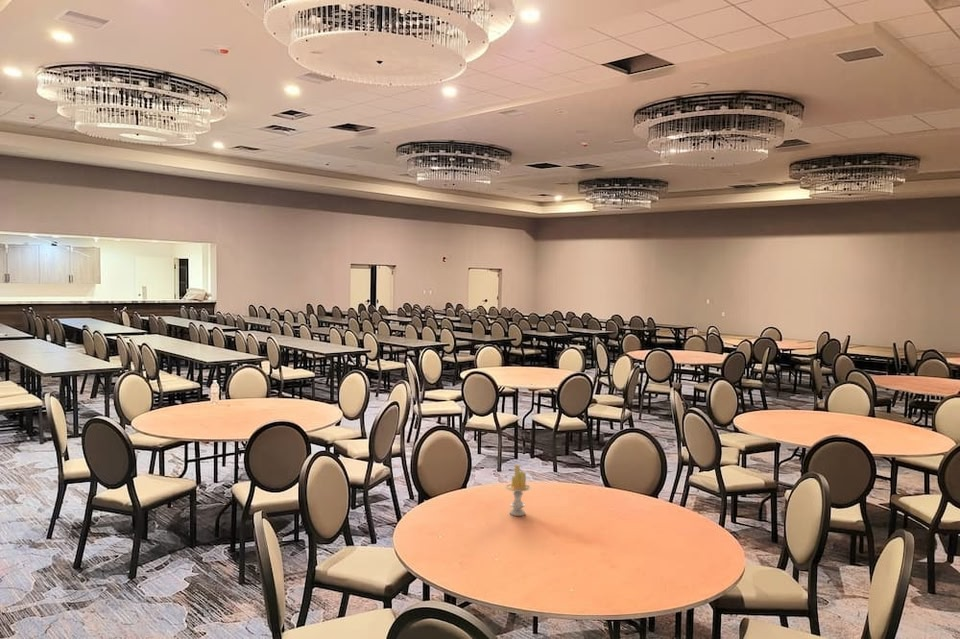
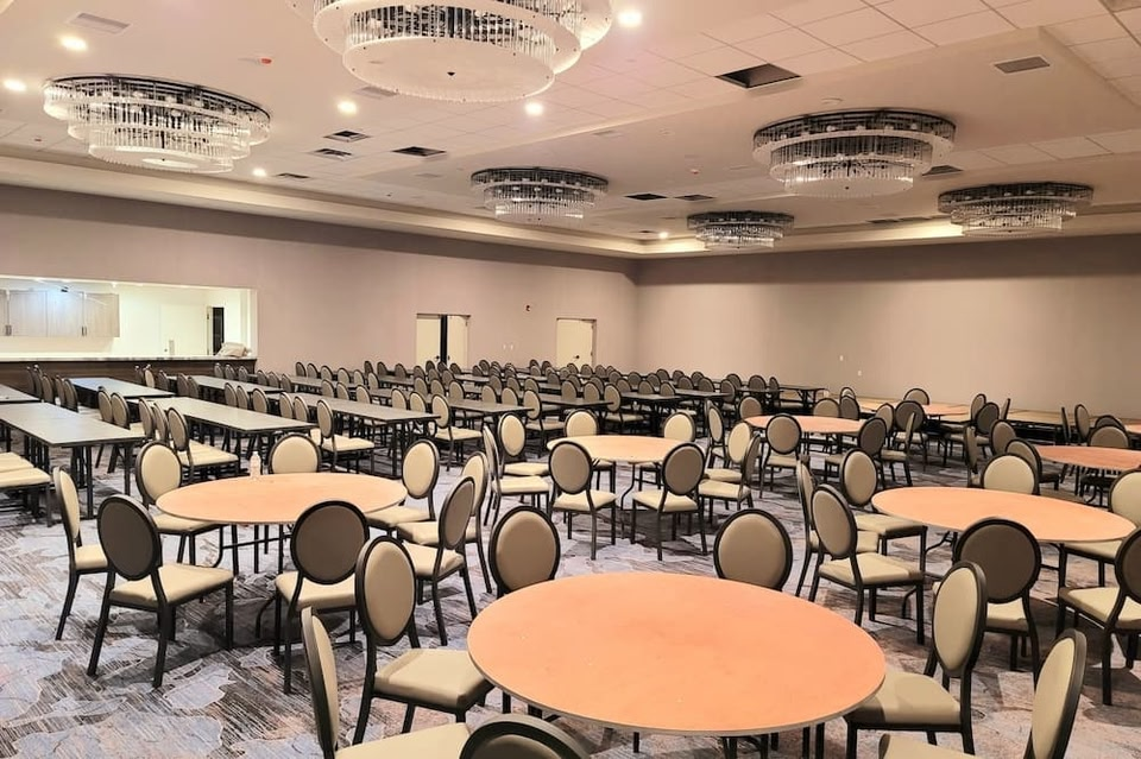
- candle (517, 488)
